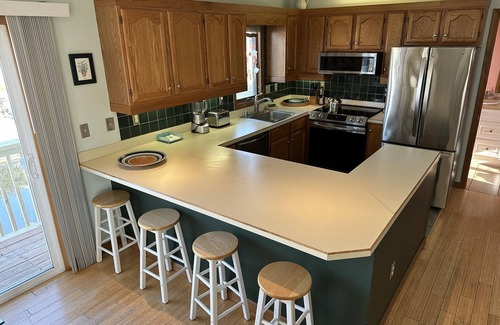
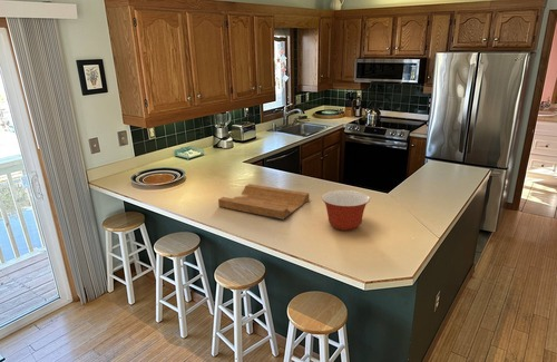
+ mixing bowl (344, 212)
+ cutting board (264, 199)
